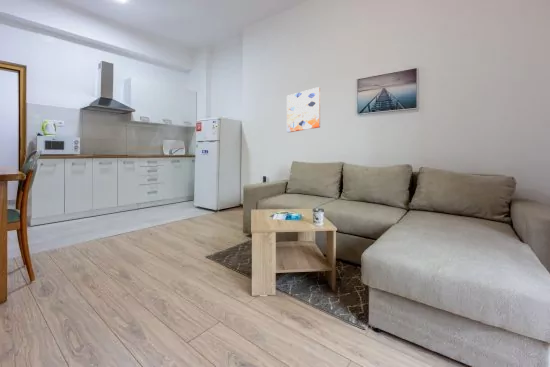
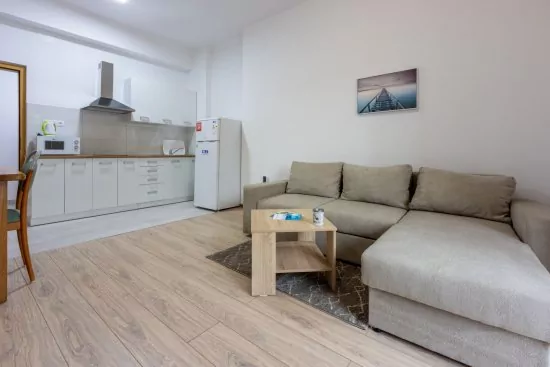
- wall art (302, 111)
